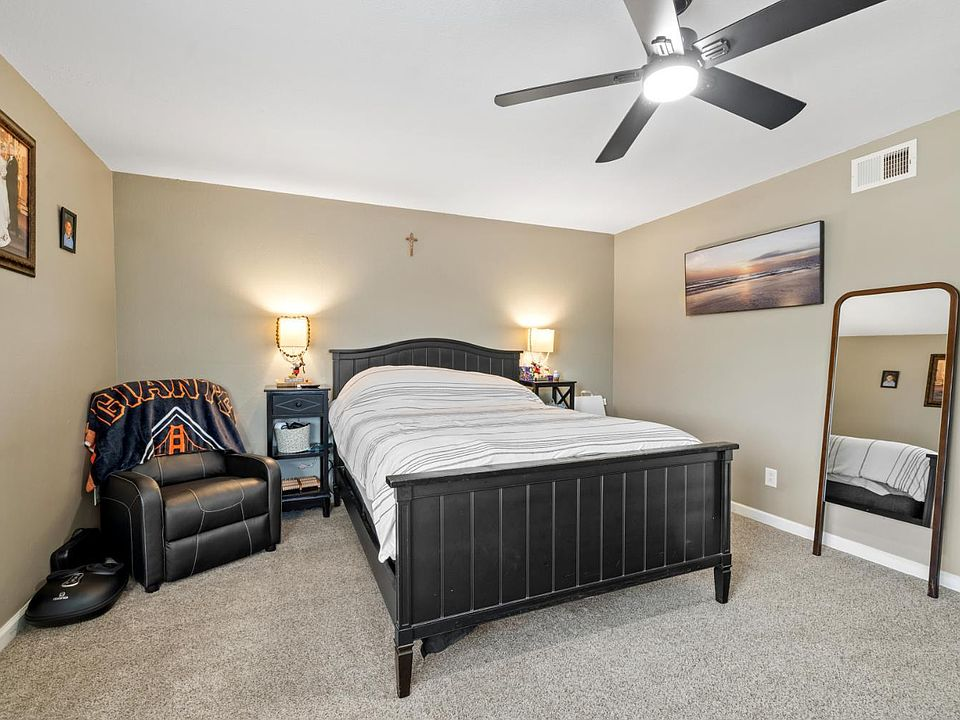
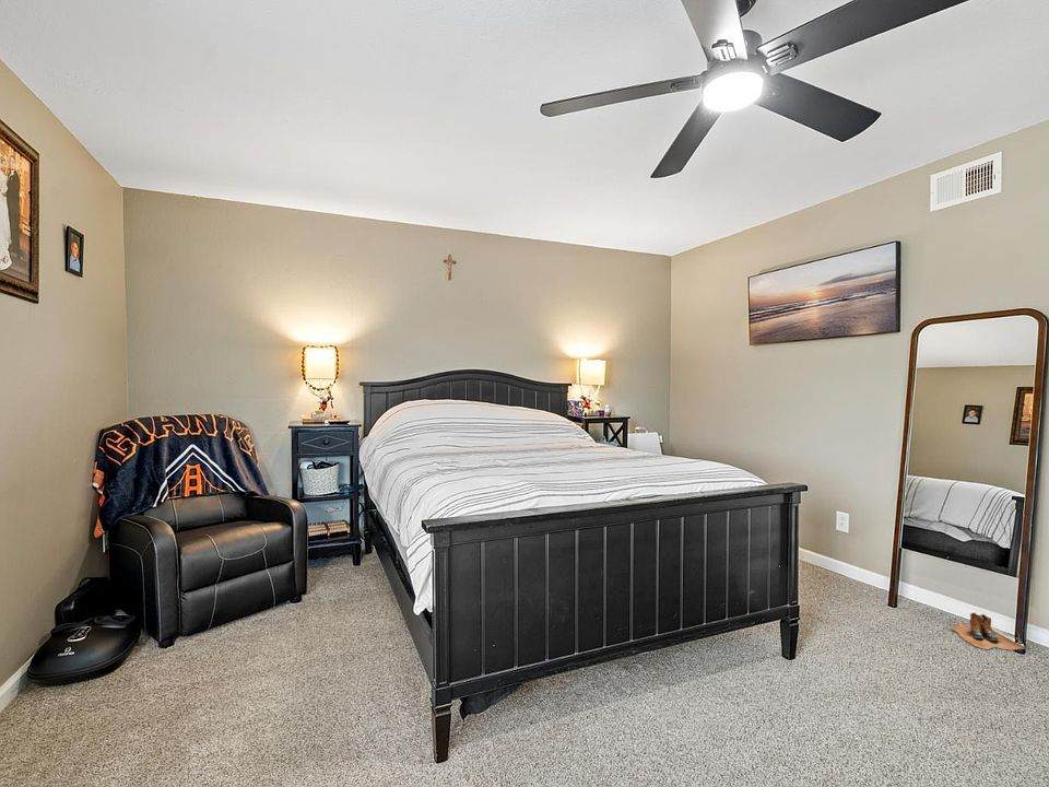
+ boots (985, 627)
